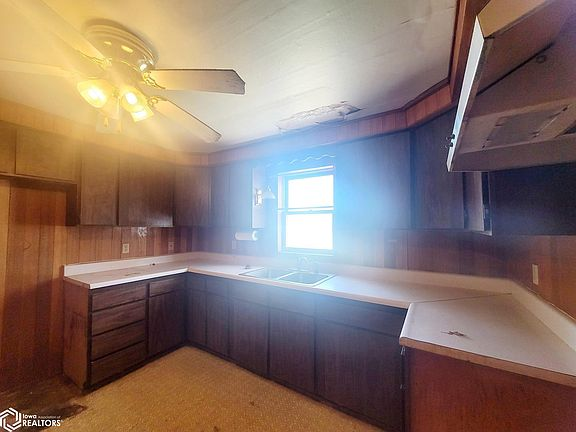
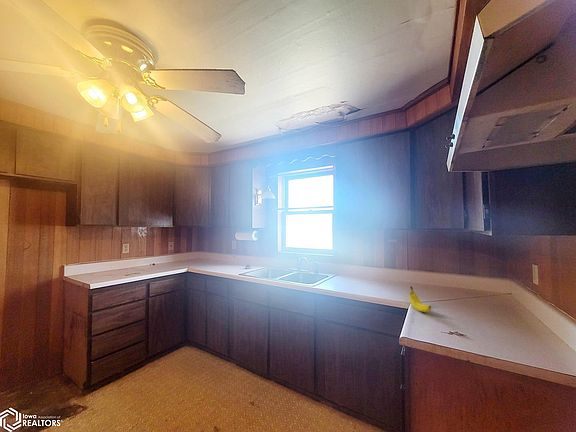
+ fruit (419, 300)
